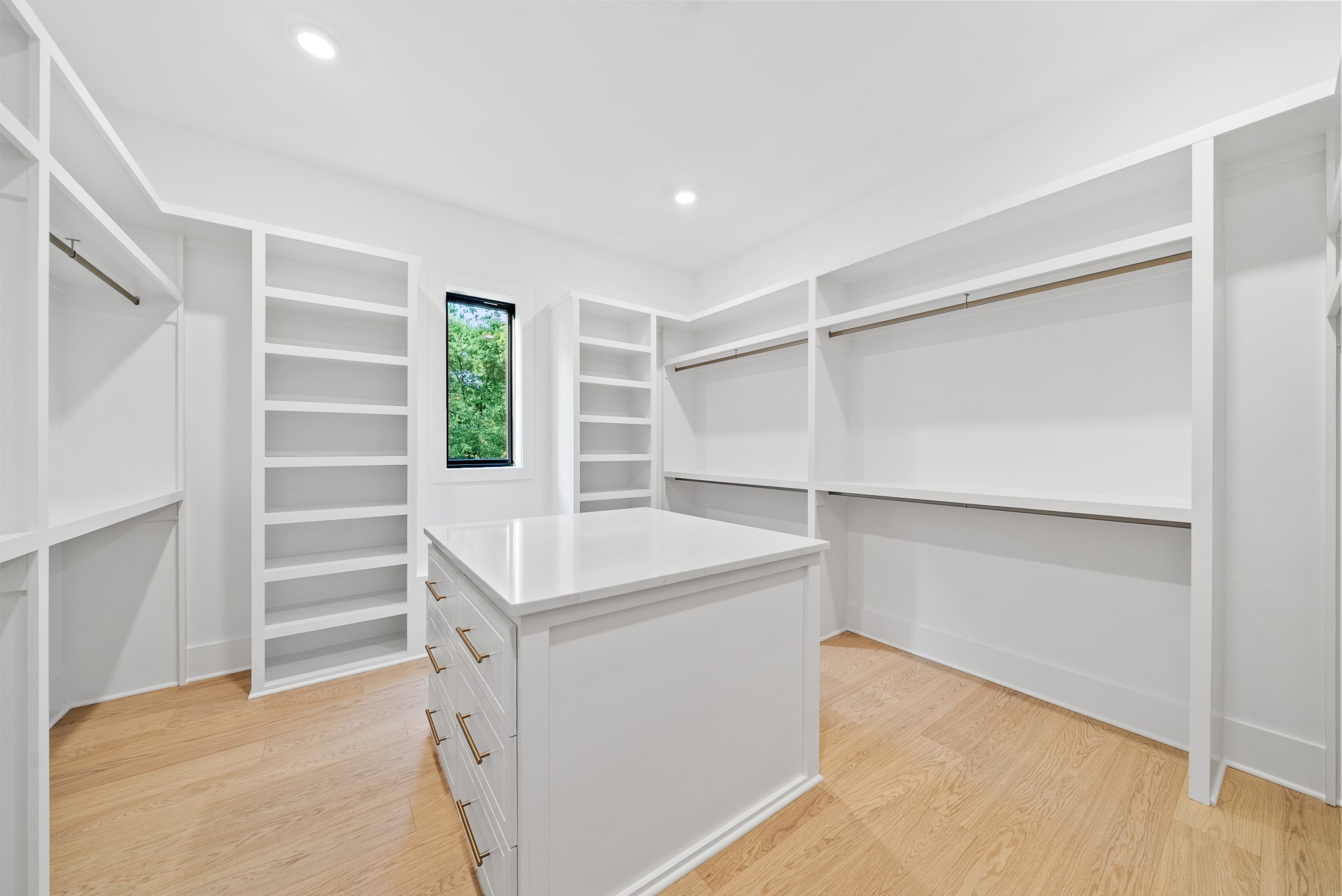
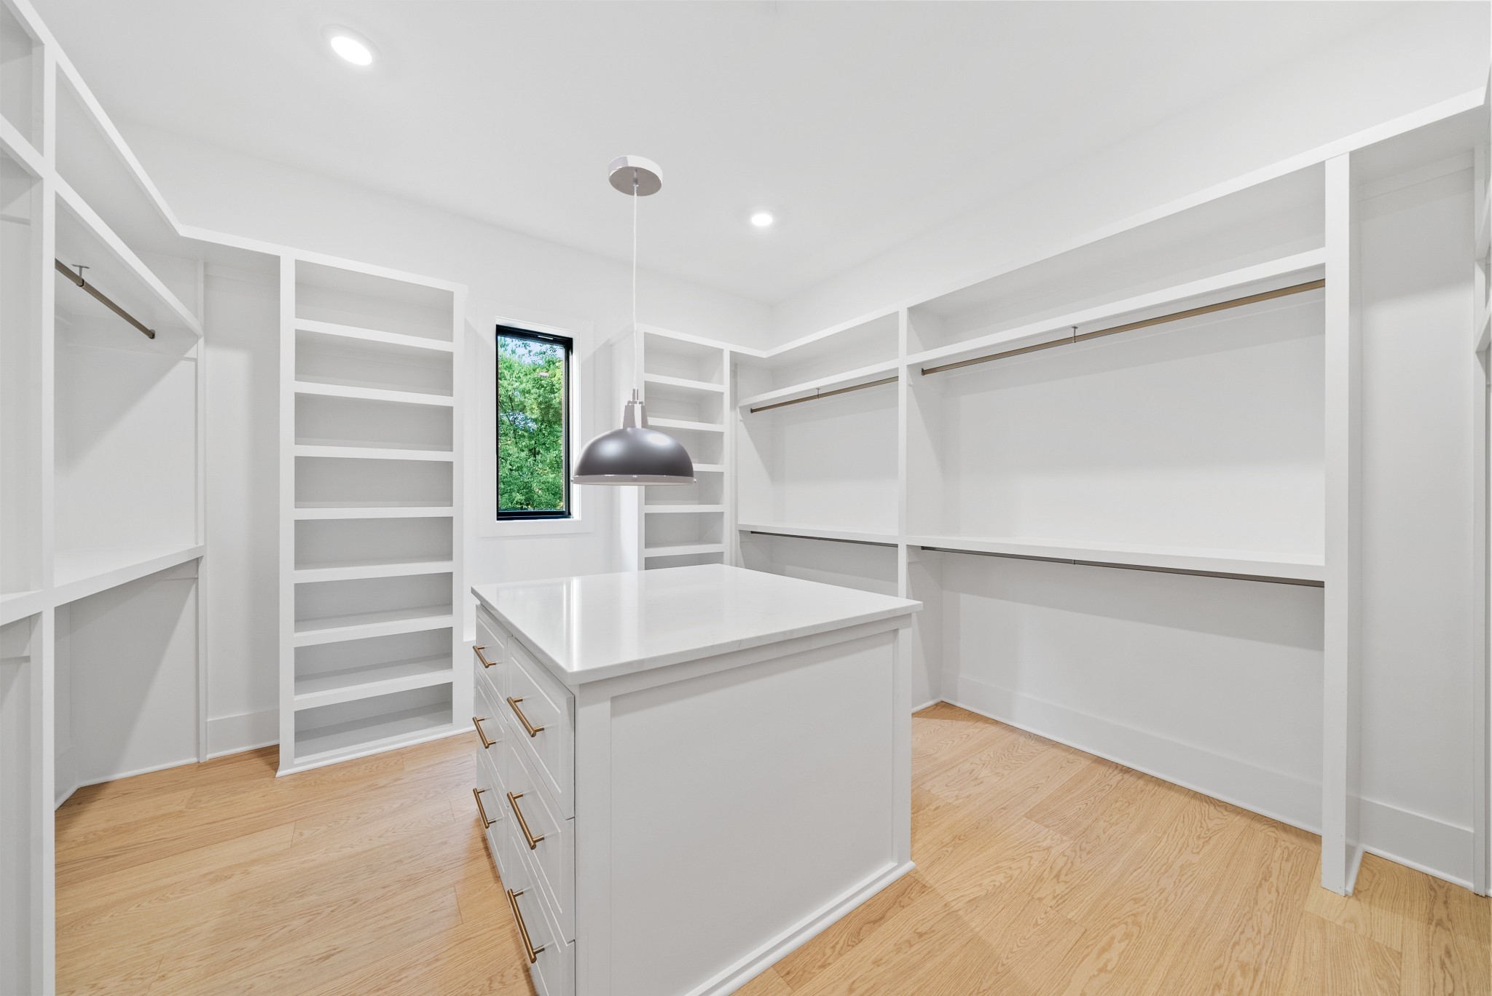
+ light fixture (635, 328)
